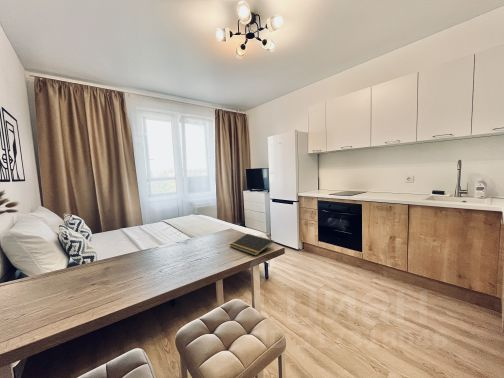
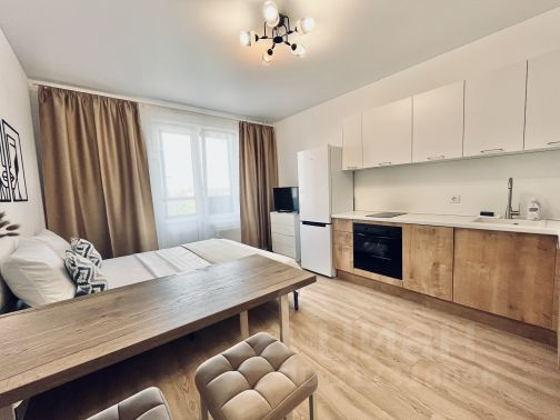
- notepad (251, 243)
